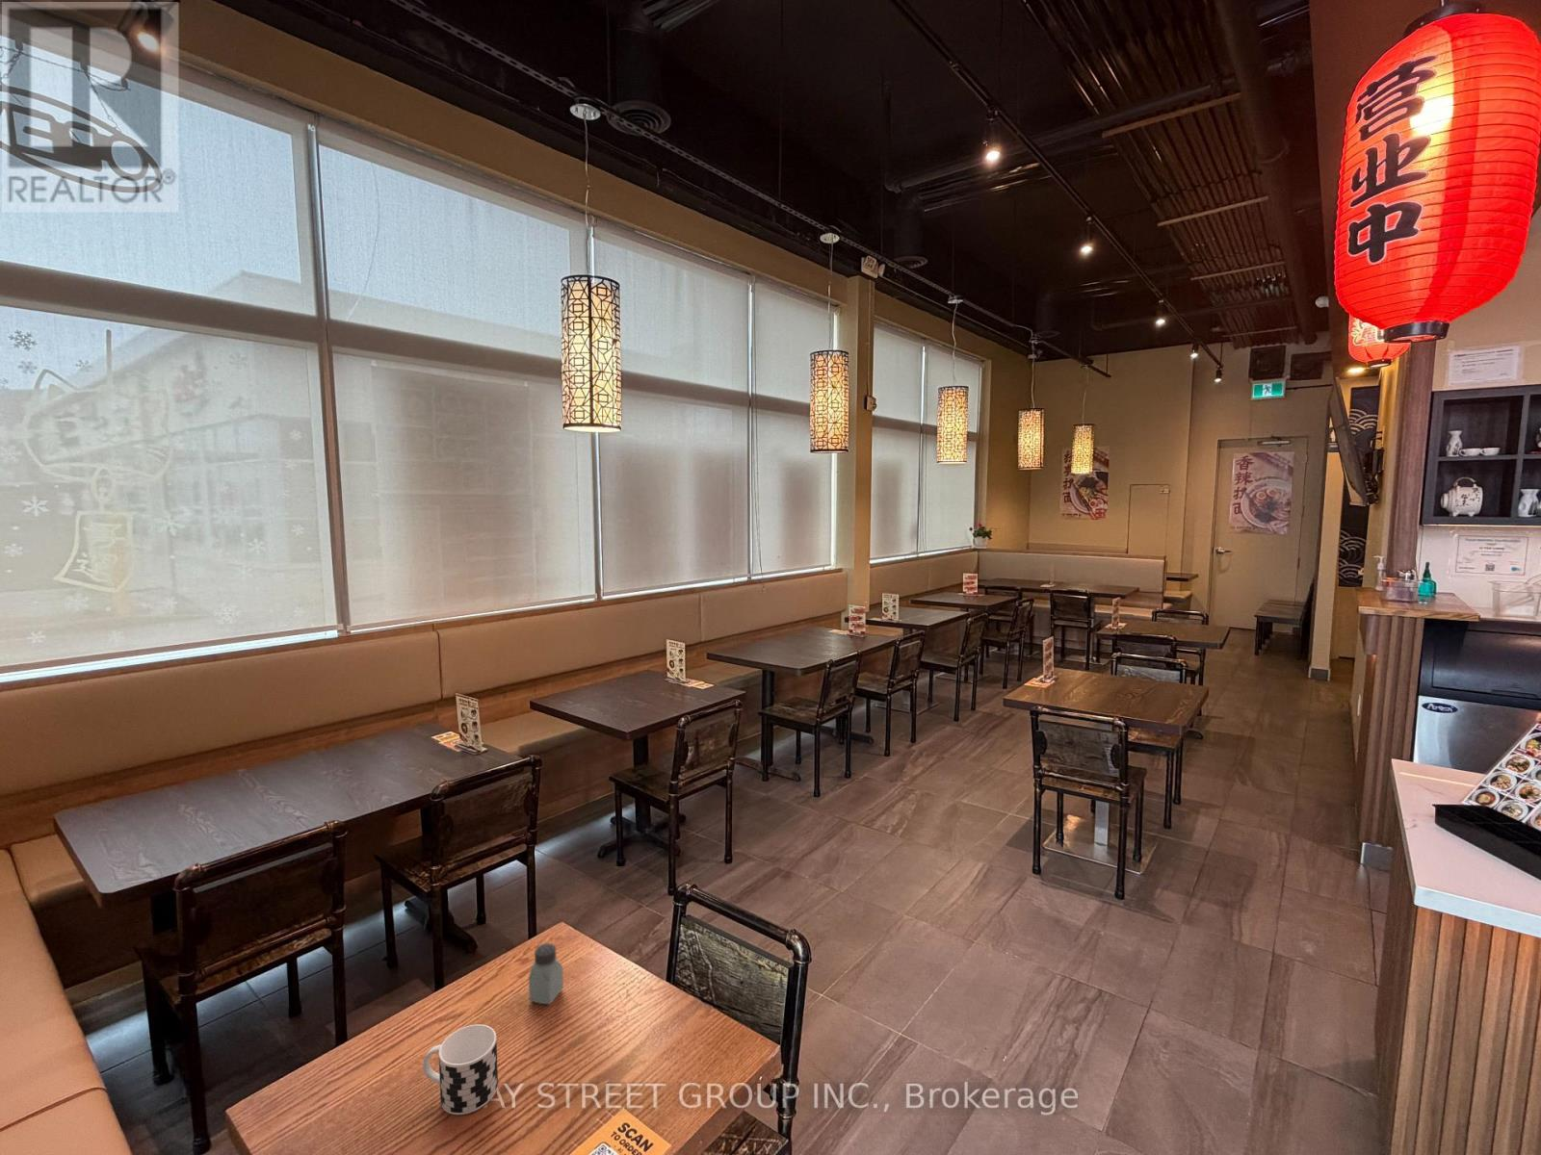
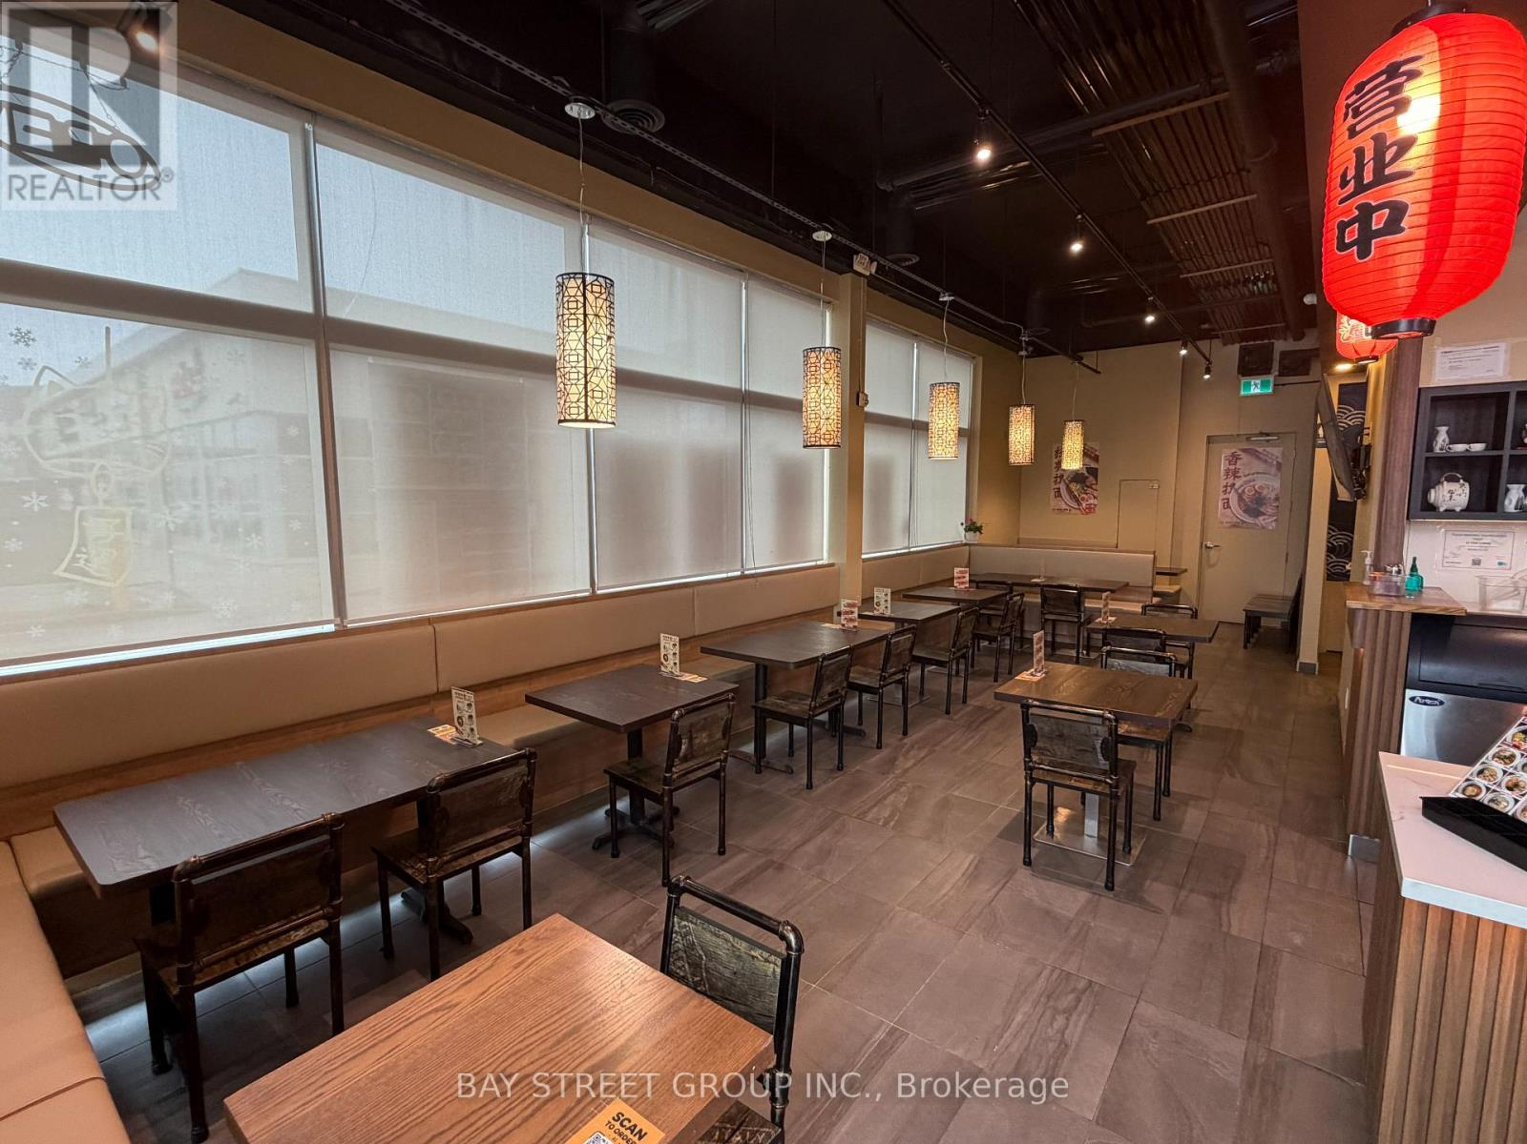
- saltshaker (545, 972)
- cup (460, 1069)
